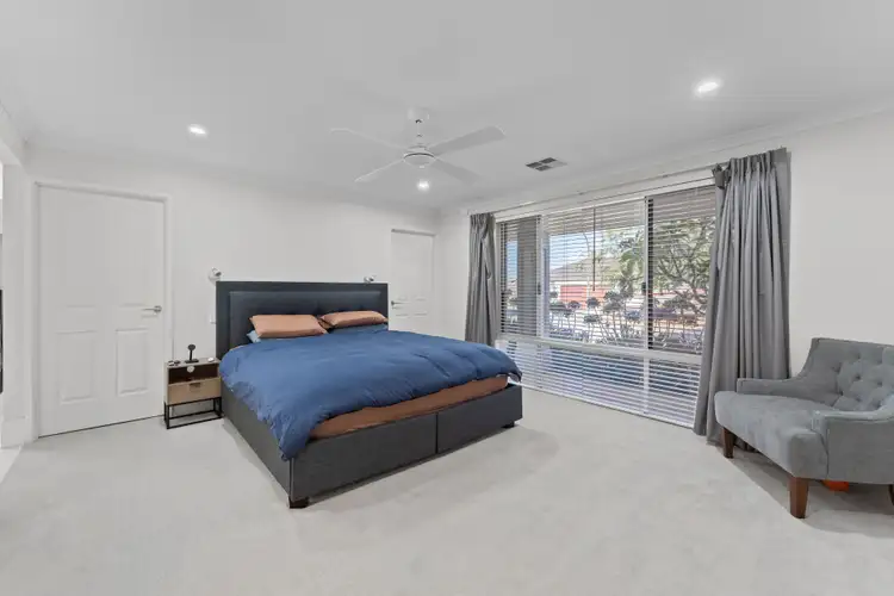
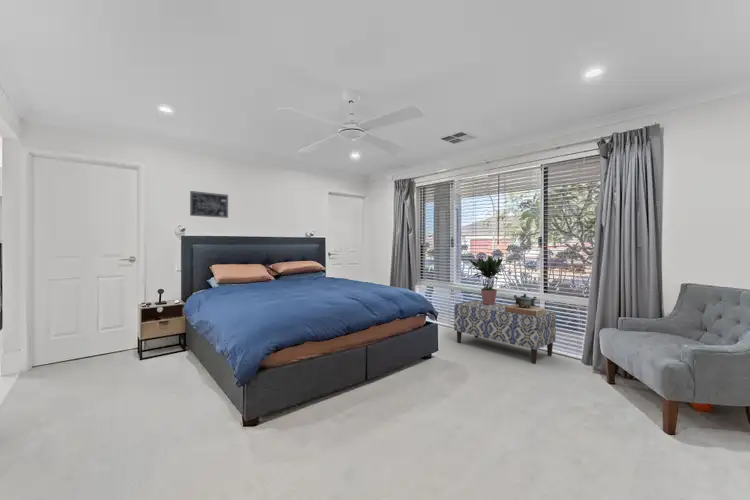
+ decorative urn (525, 303)
+ wall art (209, 204)
+ bench (502, 328)
+ potted plant (488, 279)
